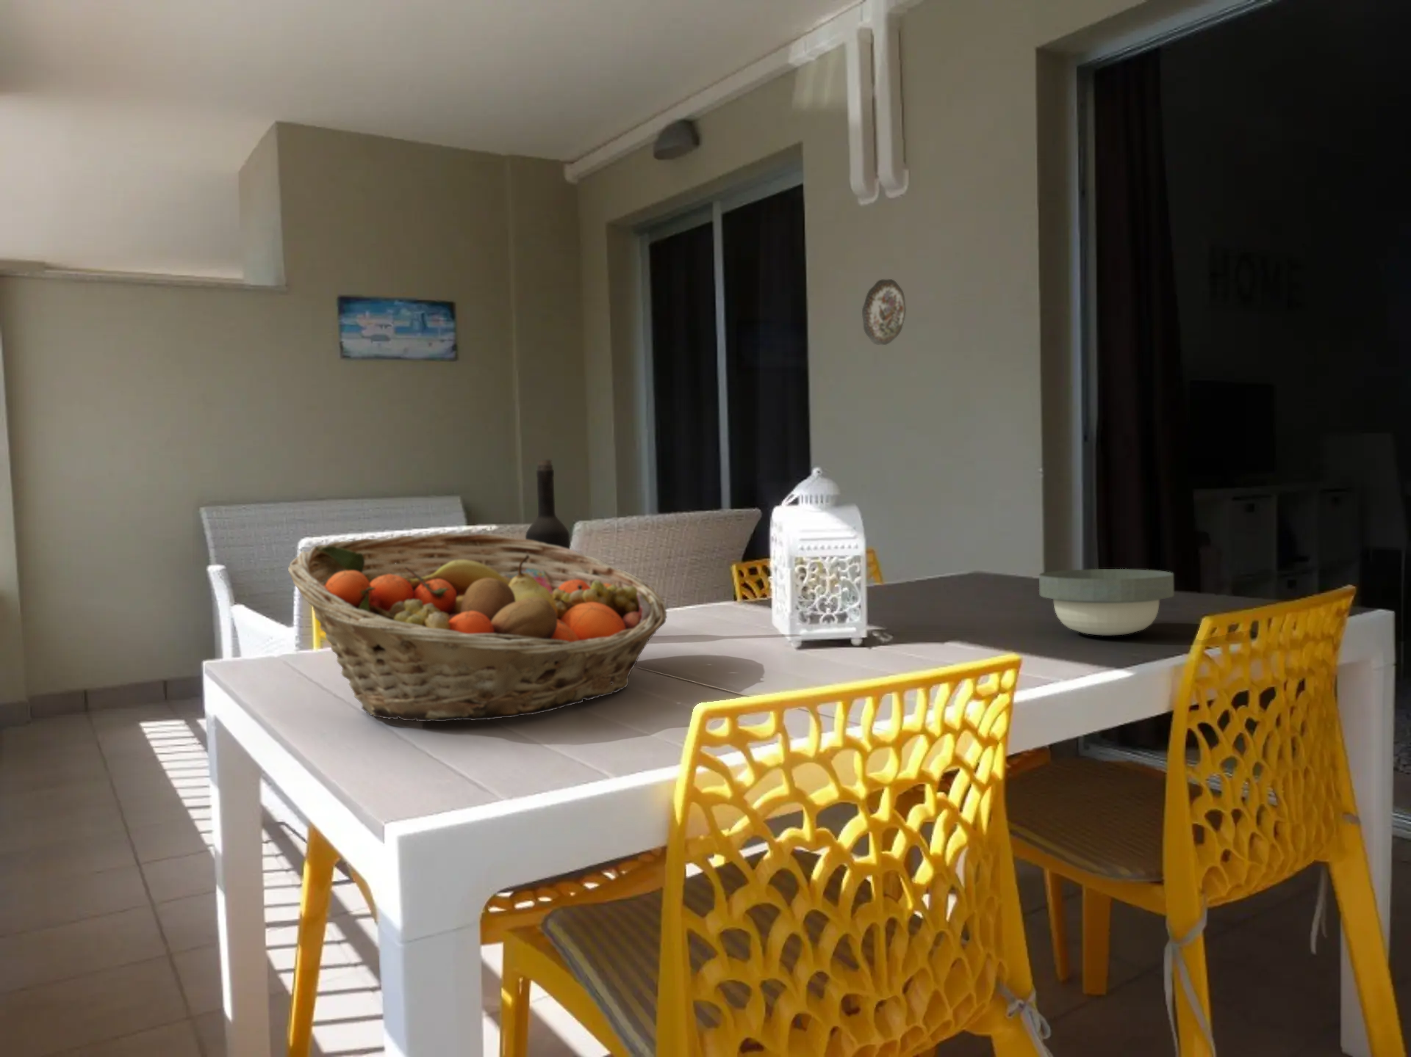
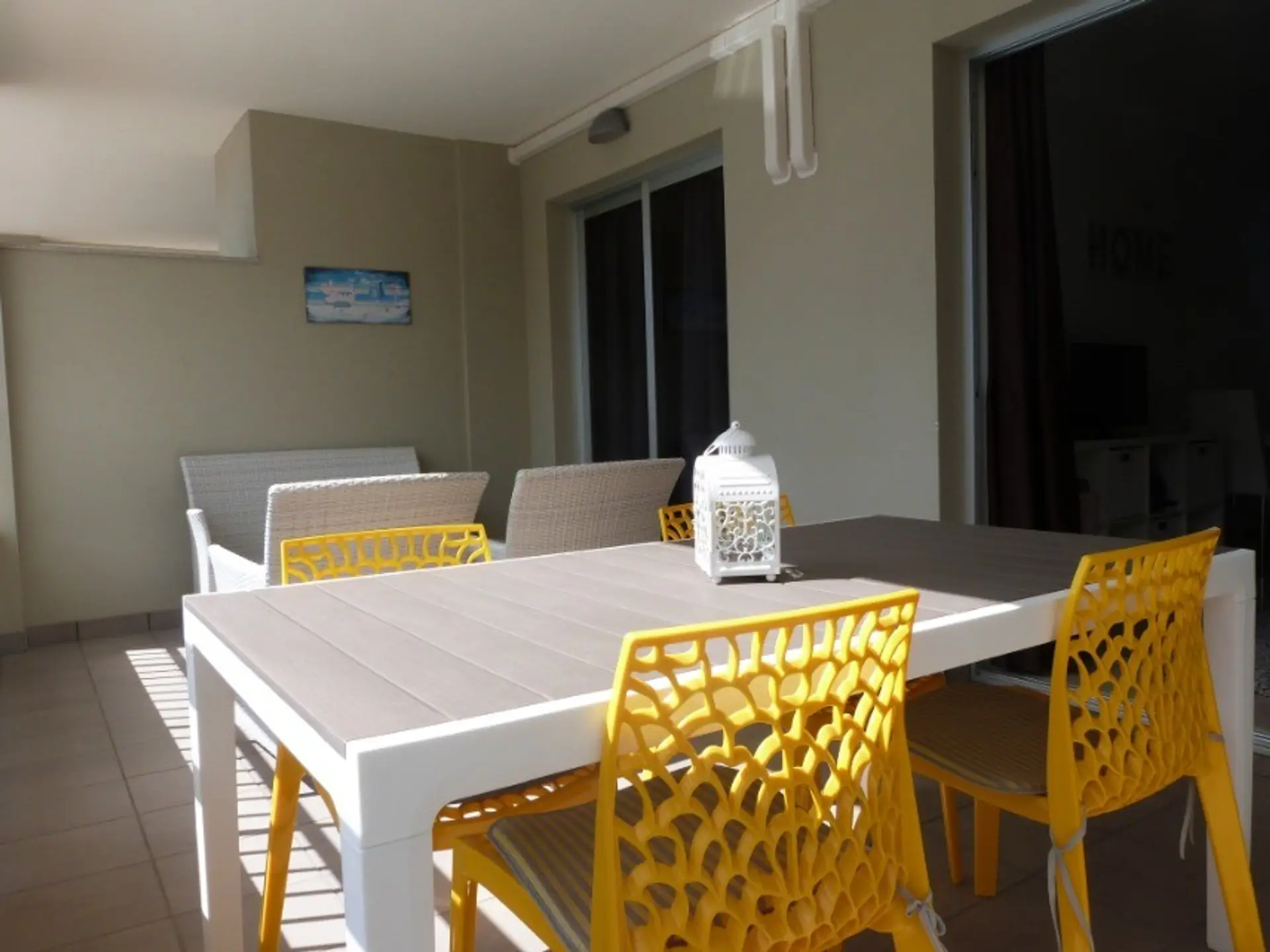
- wine bottle (550, 545)
- decorative plate (885, 312)
- fruit basket (490, 614)
- bowl (1105, 603)
